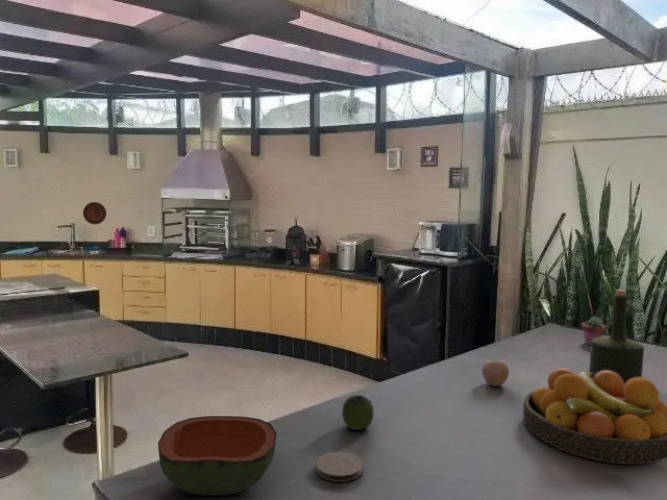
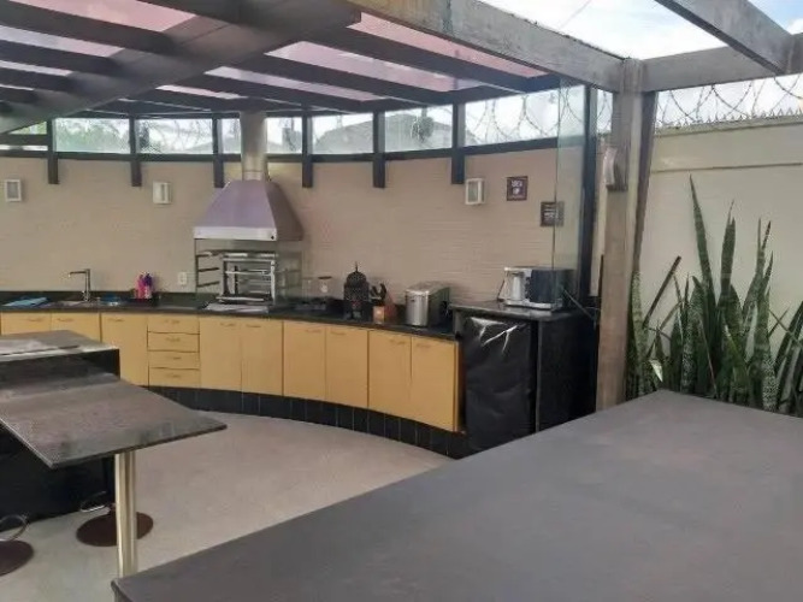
- decorative plate (94, 213)
- wine bottle (617, 335)
- apple (357, 411)
- bowl (219, 459)
- fruit bowl (596, 401)
- potted succulent (593, 330)
- coaster (339, 466)
- apple (495, 372)
